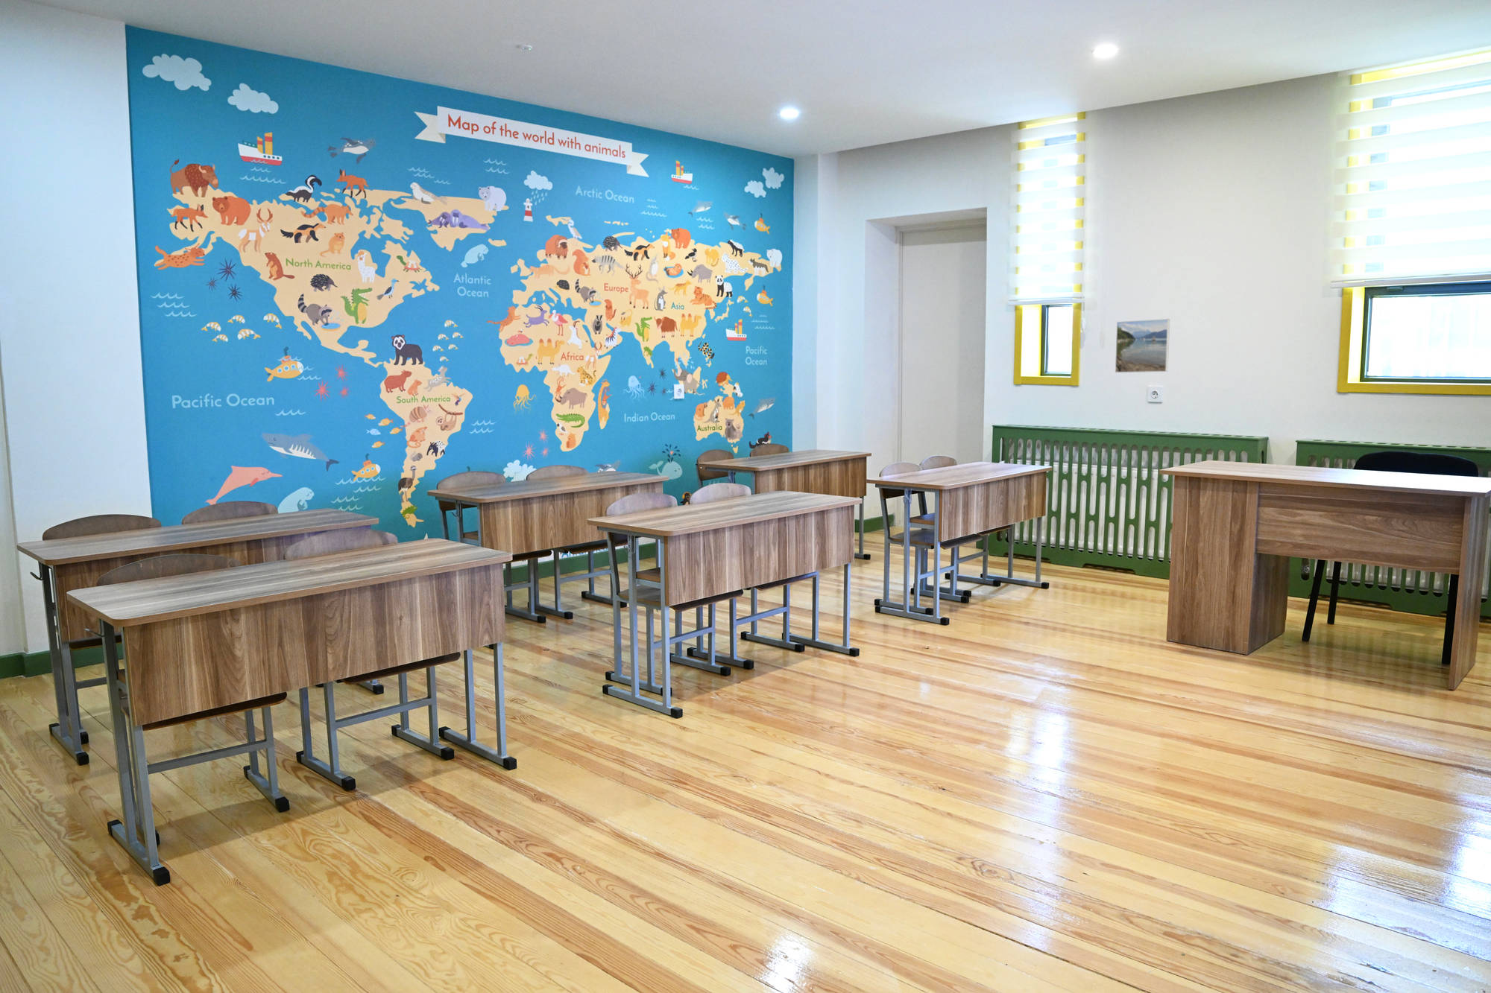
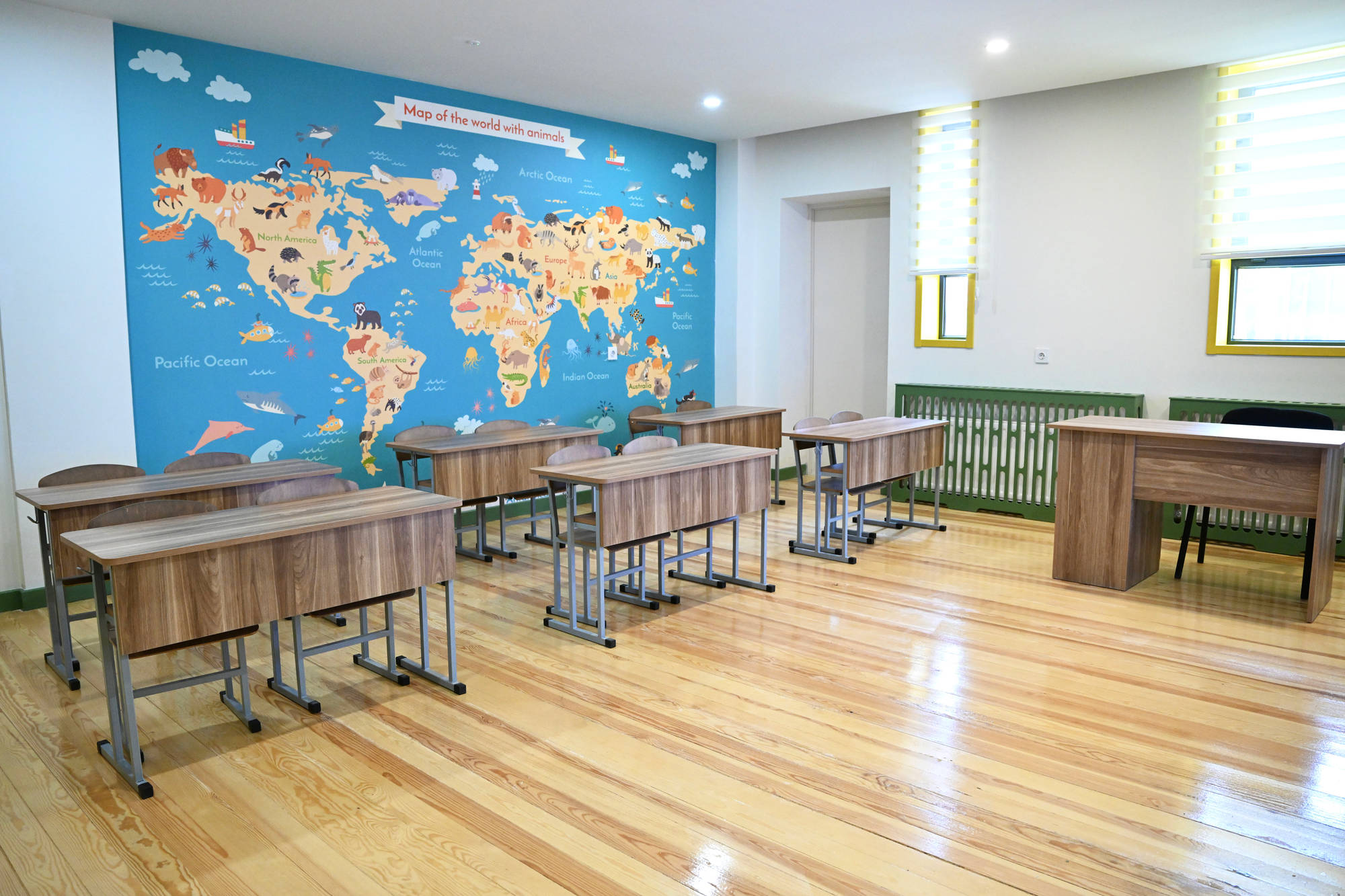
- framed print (1142, 346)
